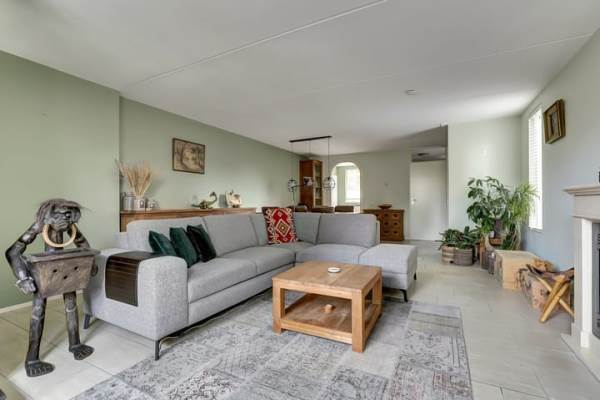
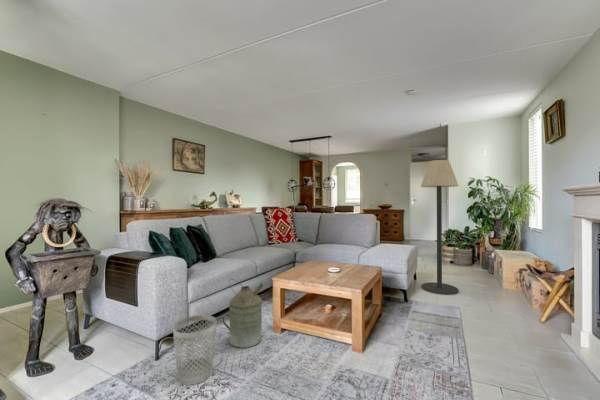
+ wastebasket (195, 348)
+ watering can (243, 308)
+ floor lamp (439, 225)
